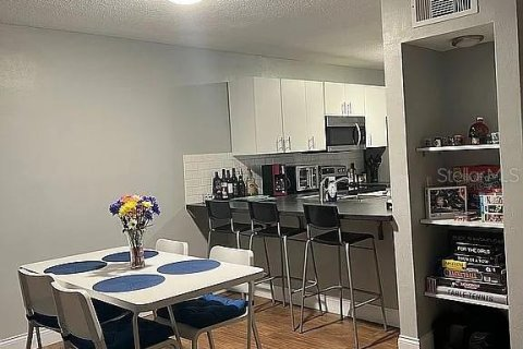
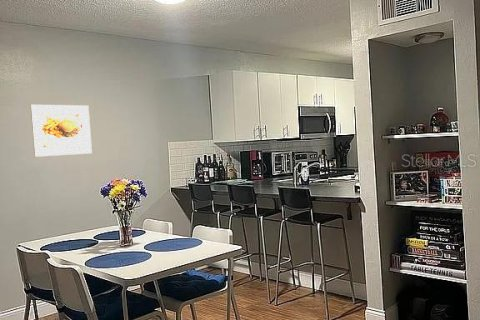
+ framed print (62, 130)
